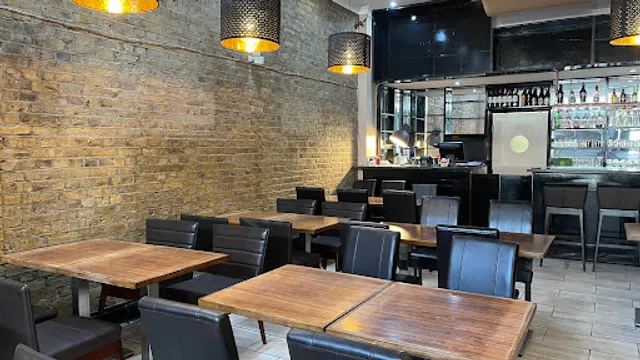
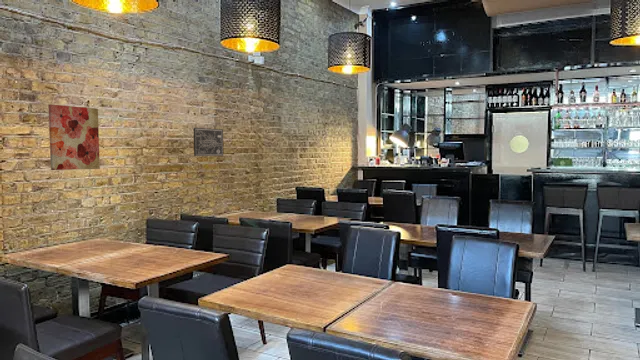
+ wall art (75, 138)
+ wall art (209, 142)
